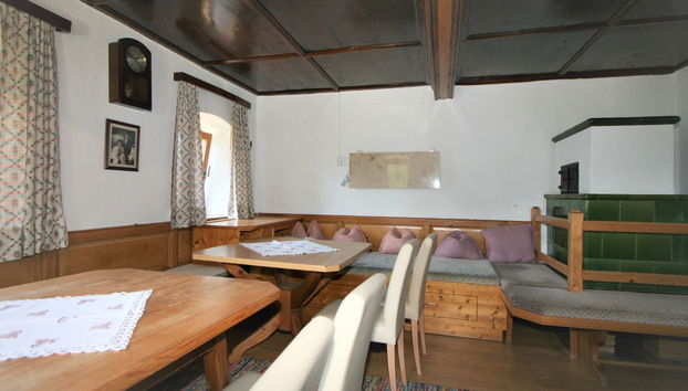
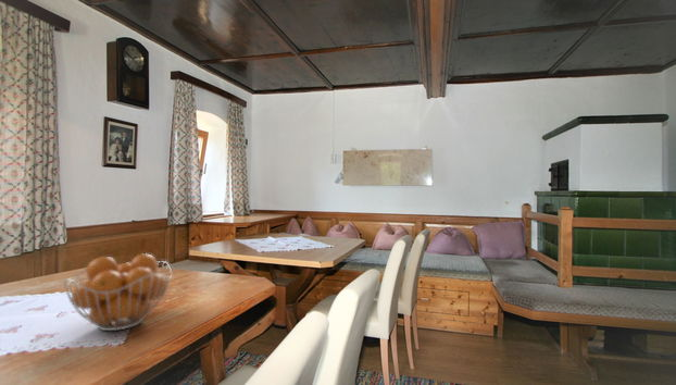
+ fruit basket (122, 289)
